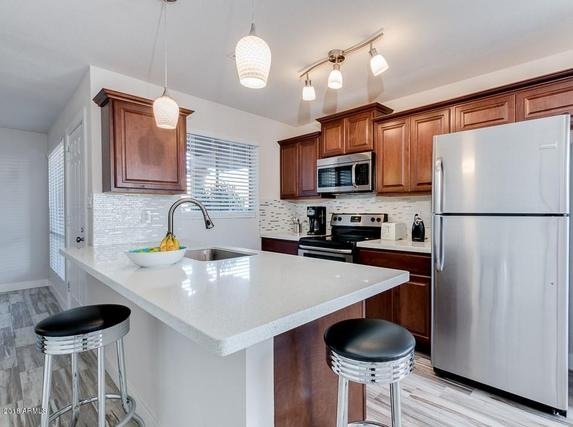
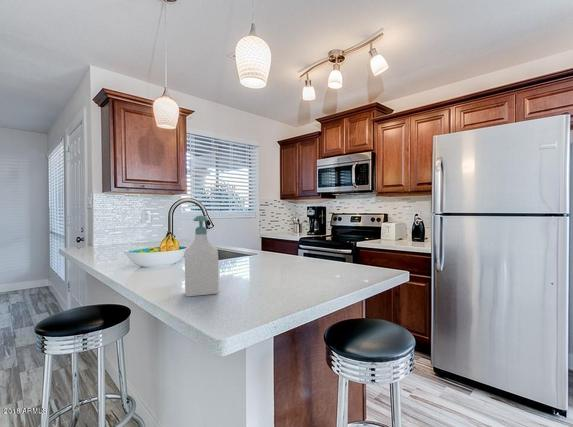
+ soap bottle (201, 253)
